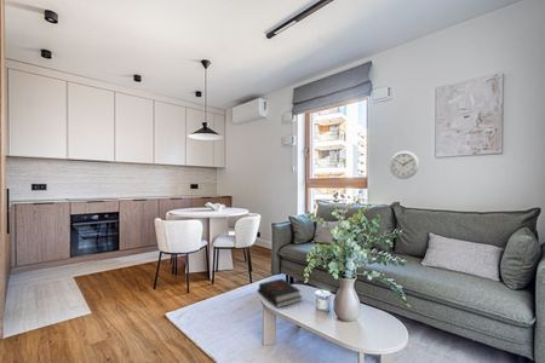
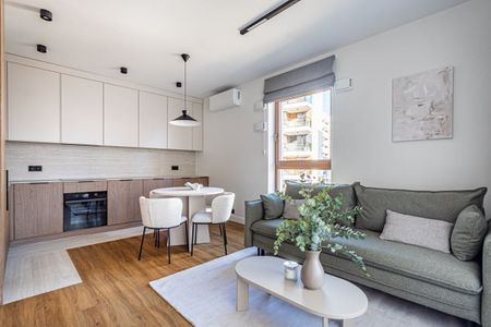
- wall clock (403, 165)
- hardback book (279, 292)
